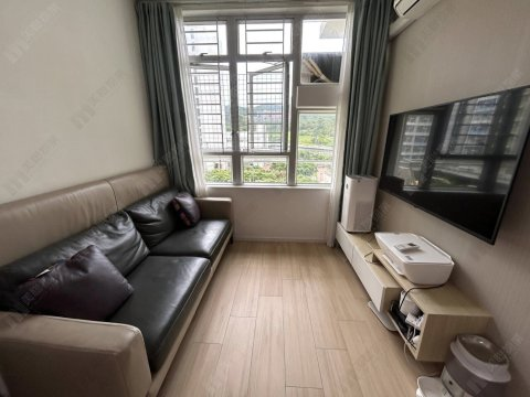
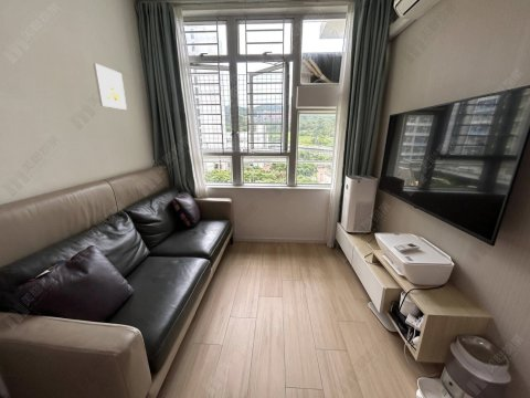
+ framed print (112, 88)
